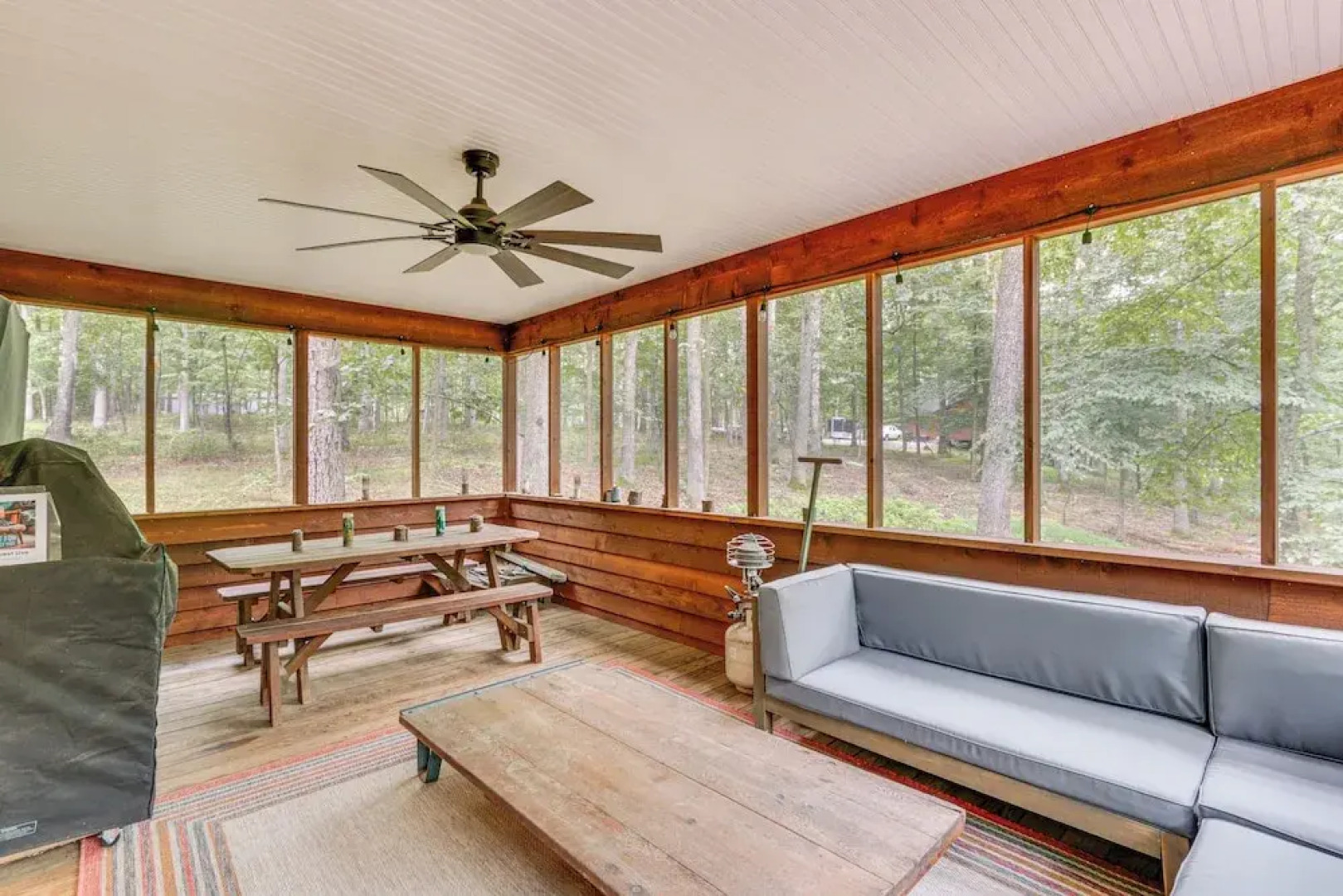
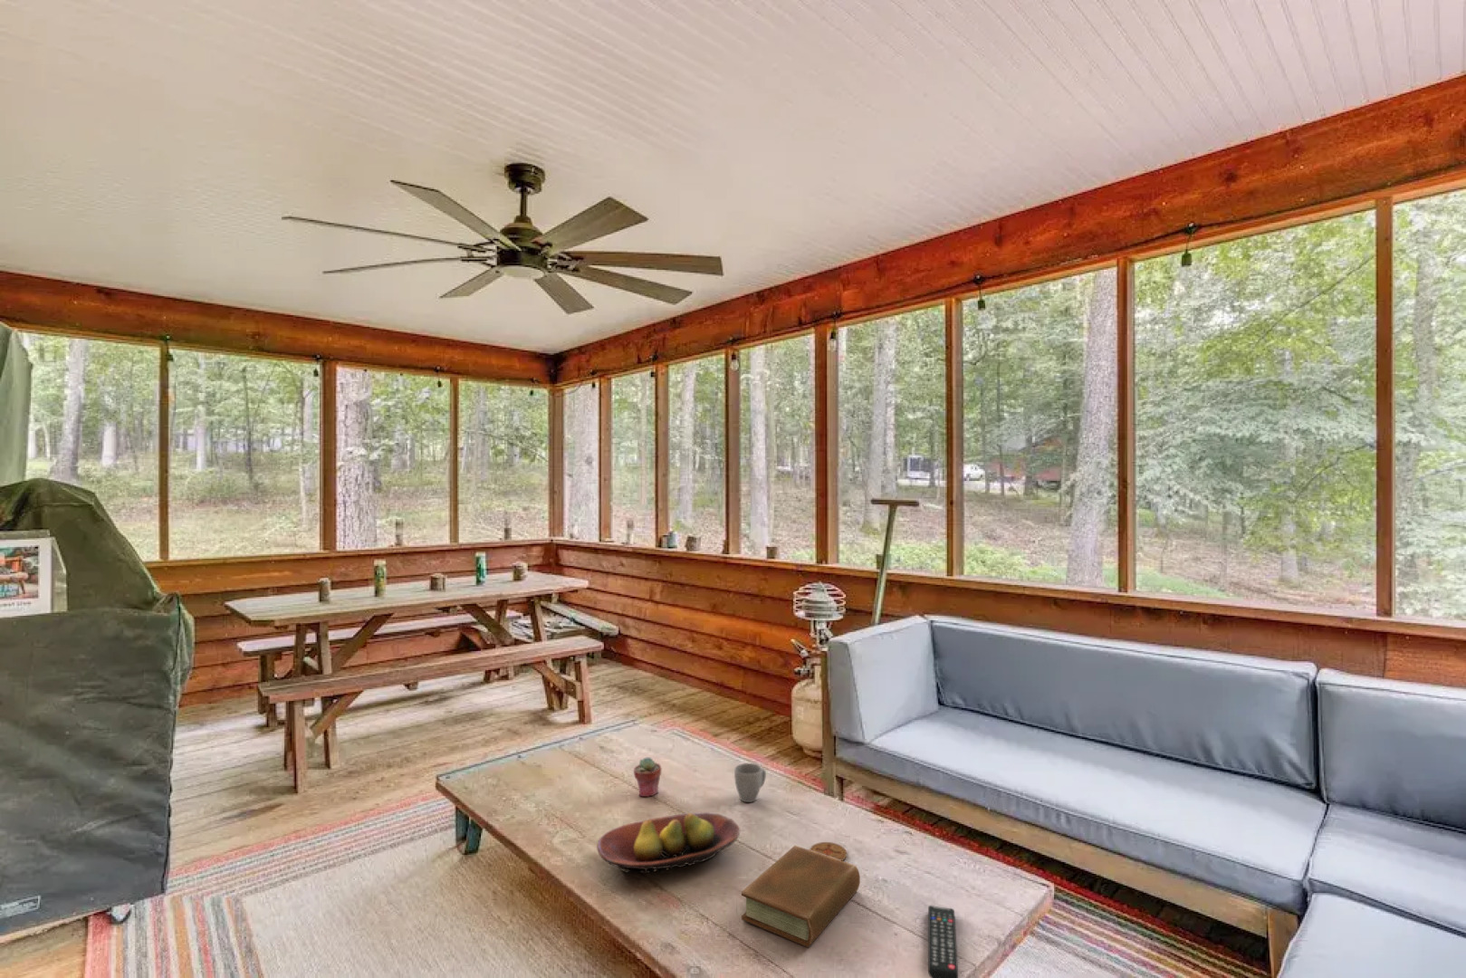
+ coaster (827, 852)
+ fruit bowl (669, 837)
+ potted succulent (647, 774)
+ mug (752, 782)
+ book (802, 892)
+ remote control (942, 941)
